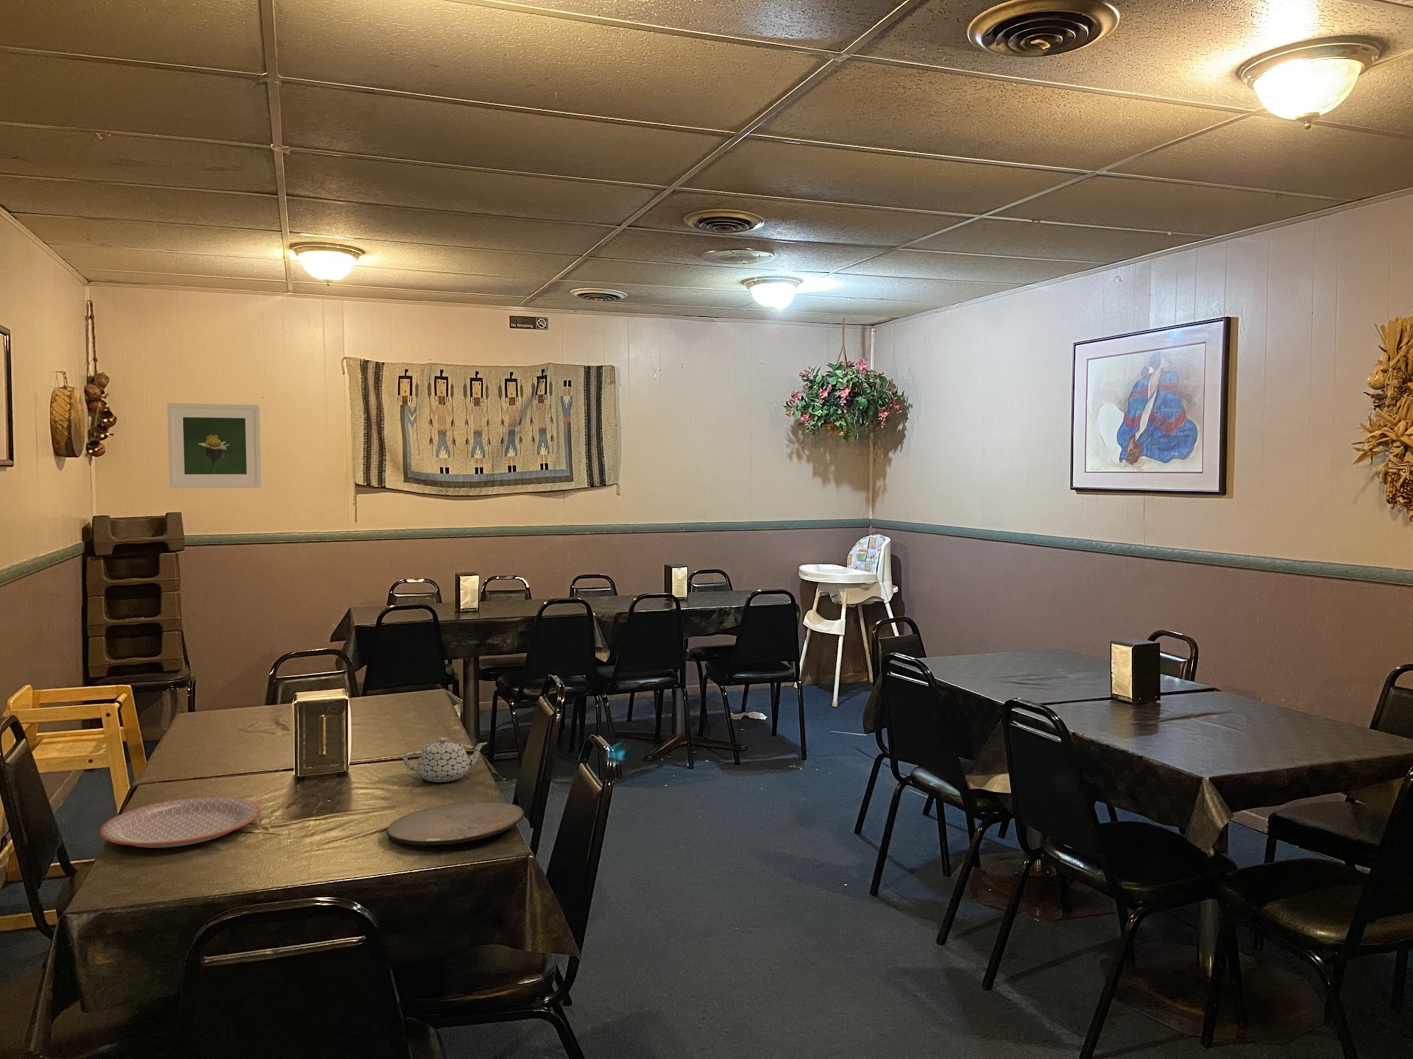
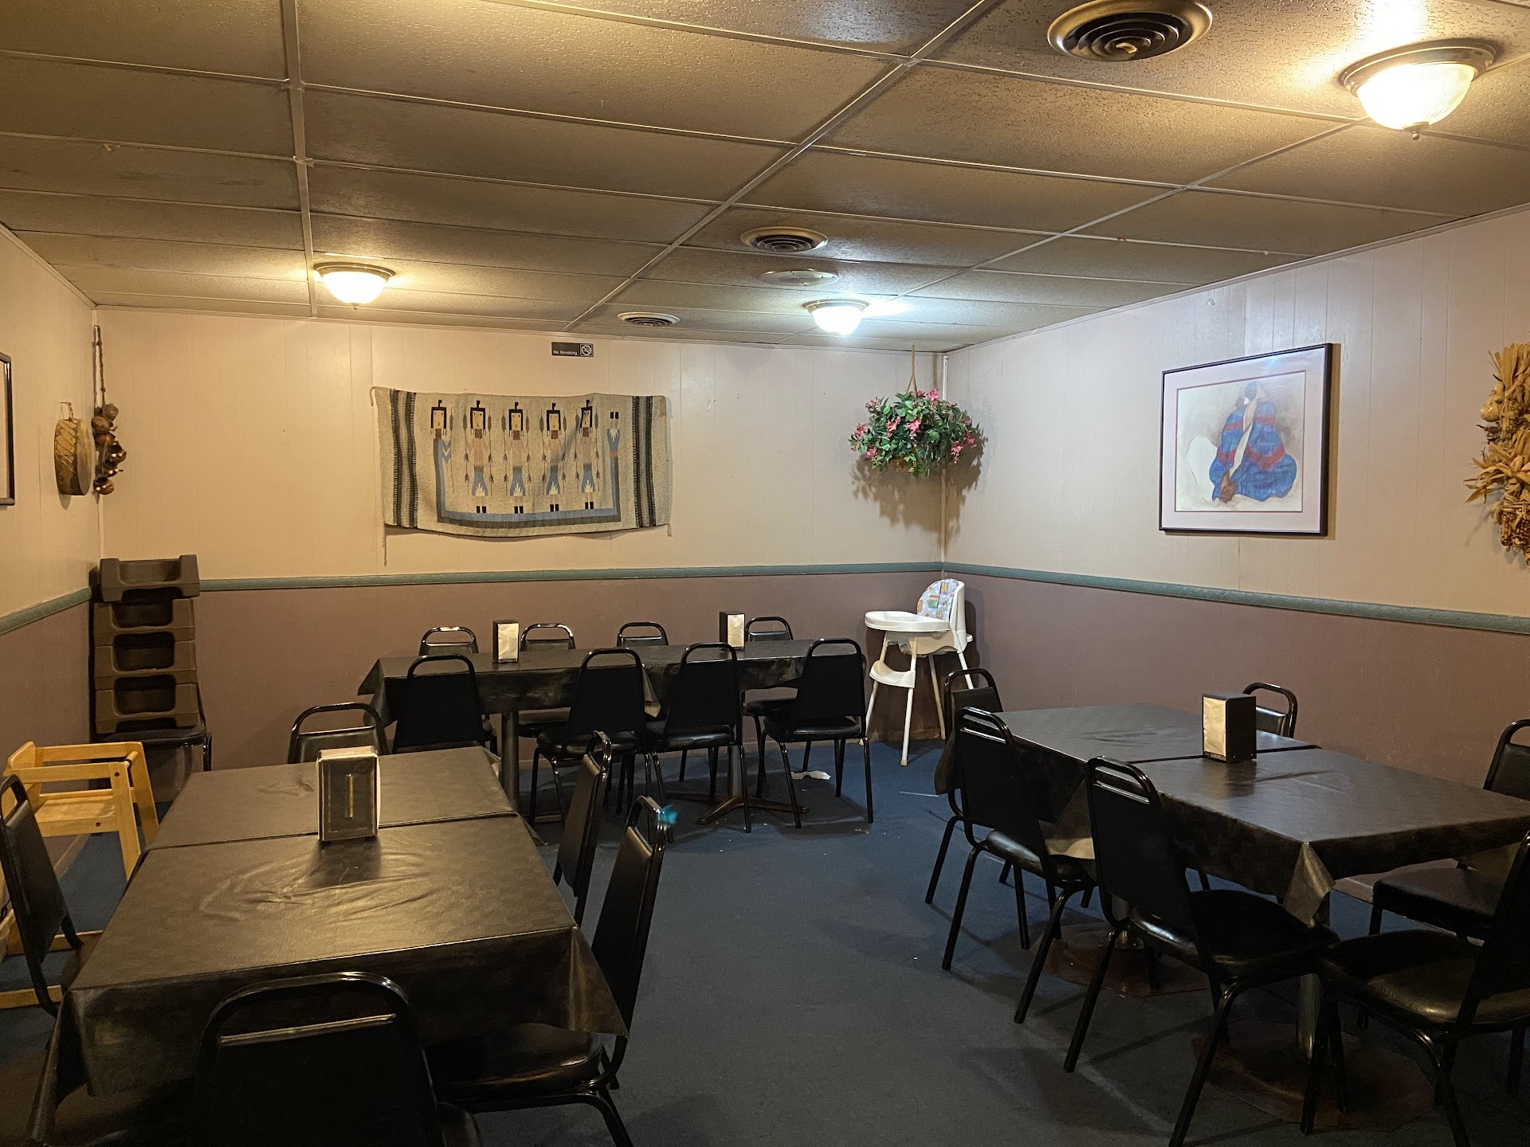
- plate (182, 823)
- plate (456, 821)
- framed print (215, 446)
- teapot (446, 758)
